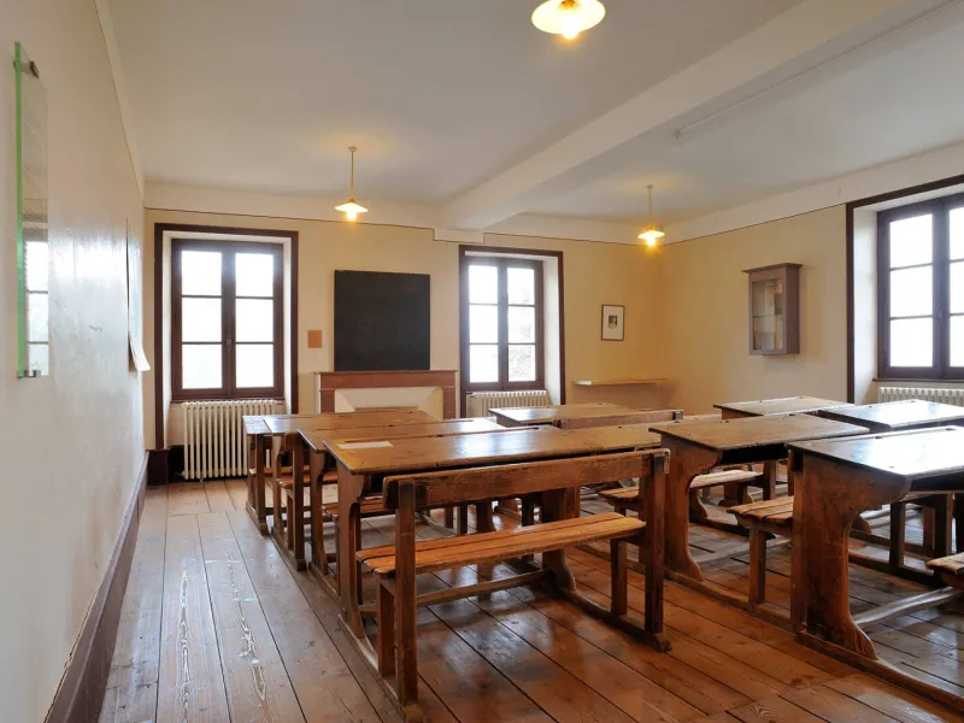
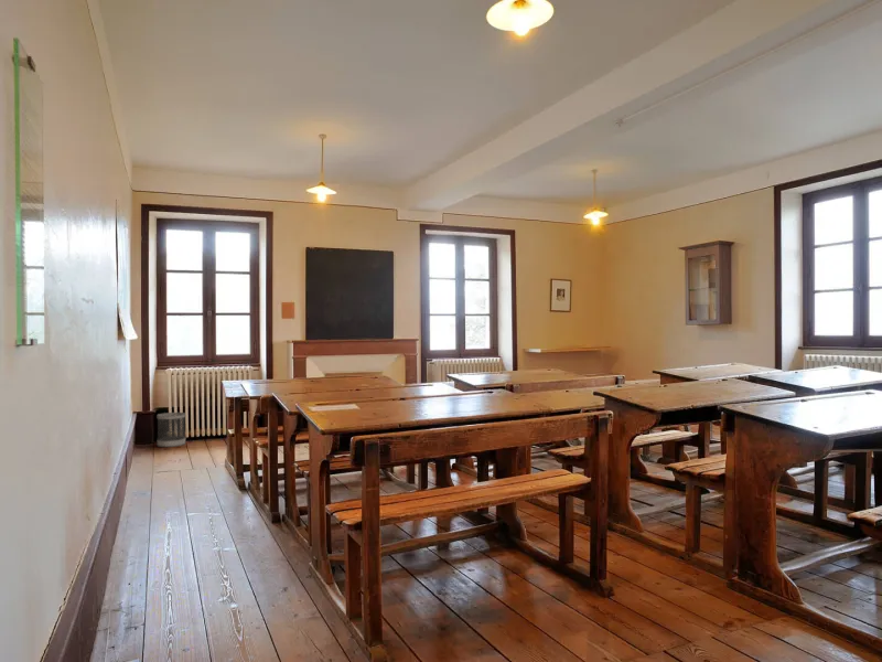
+ wastebasket (171, 429)
